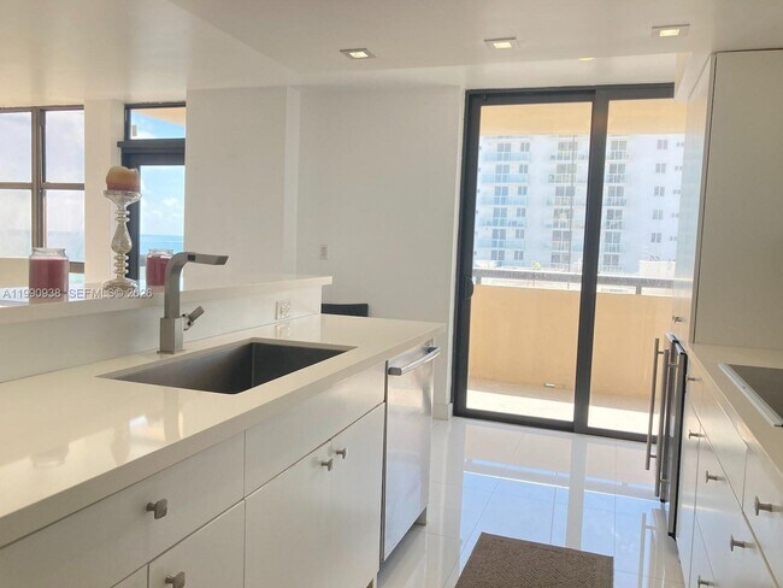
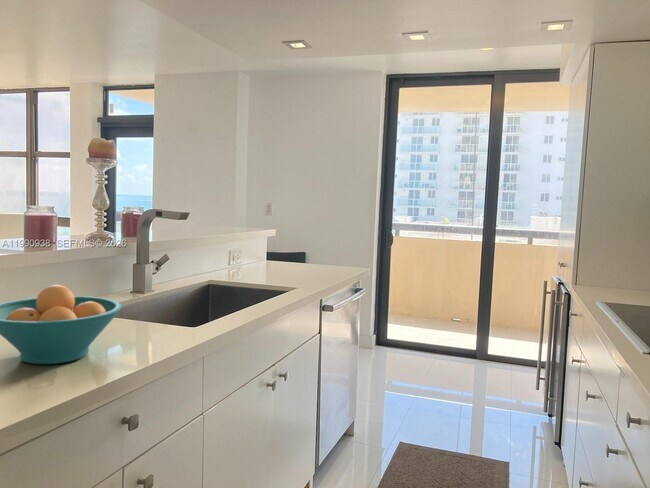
+ fruit bowl (55, 321)
